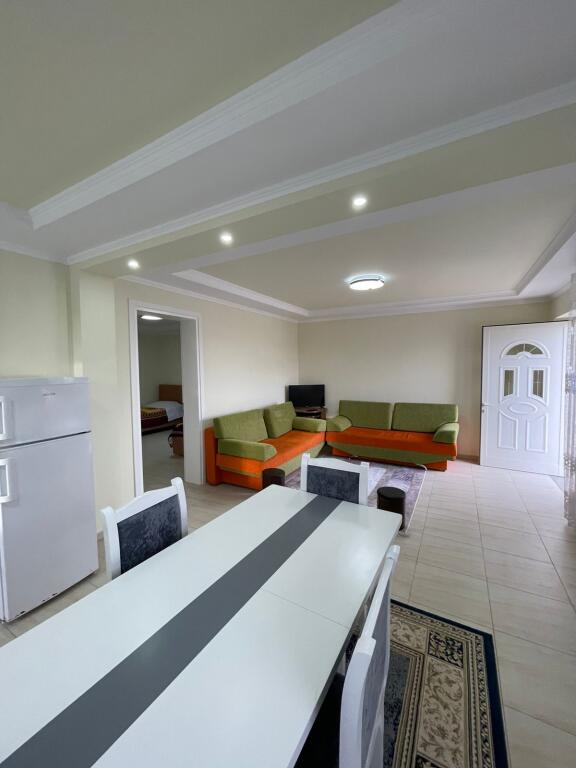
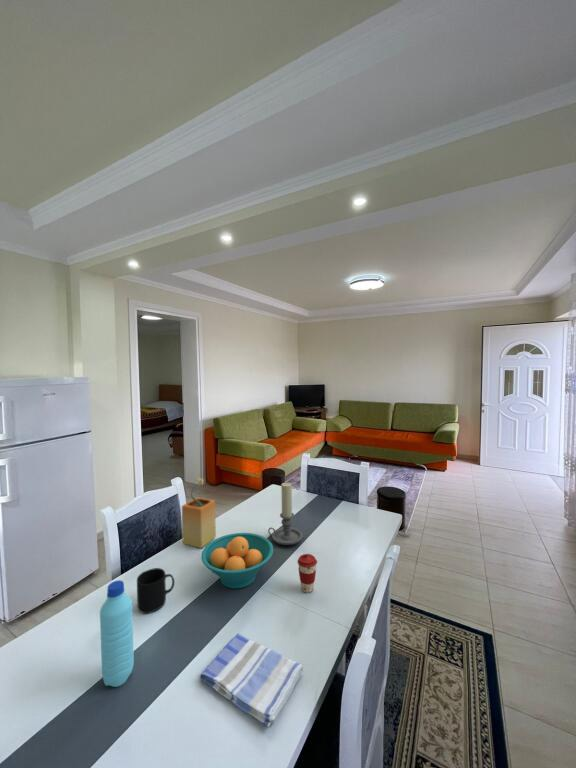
+ dish towel (252, 671)
+ coffee cup (307, 573)
+ water bottle (117, 630)
+ fruit bowl (238, 557)
+ candle holder (284, 510)
+ potted plant (198, 509)
+ mug (156, 589)
